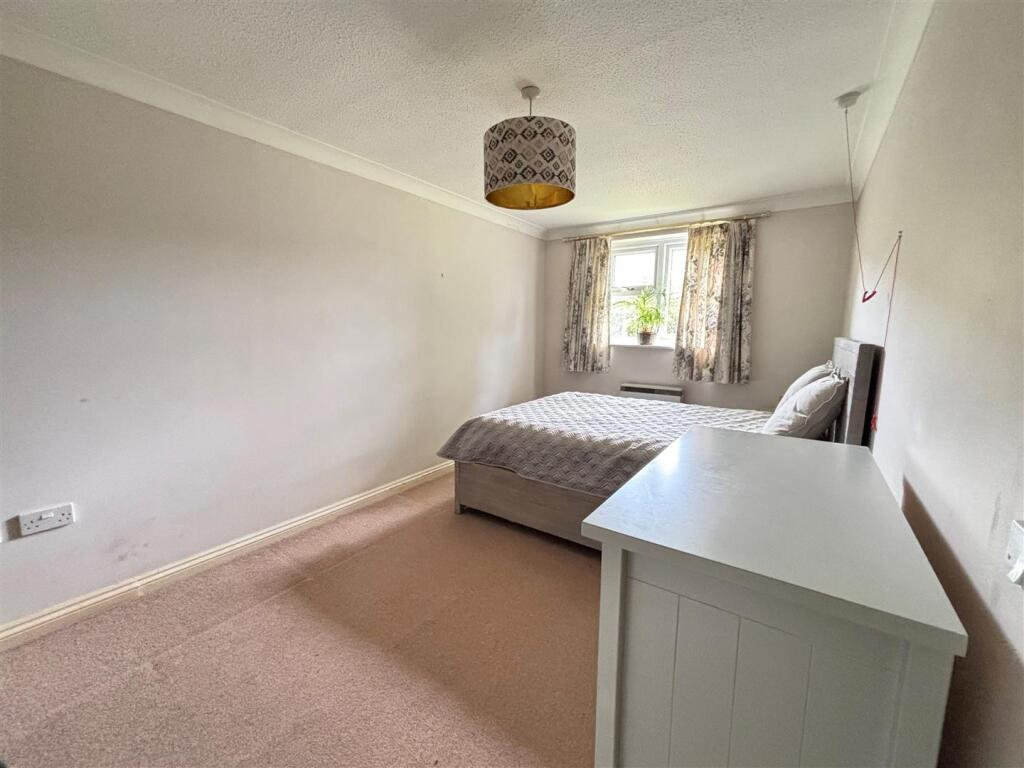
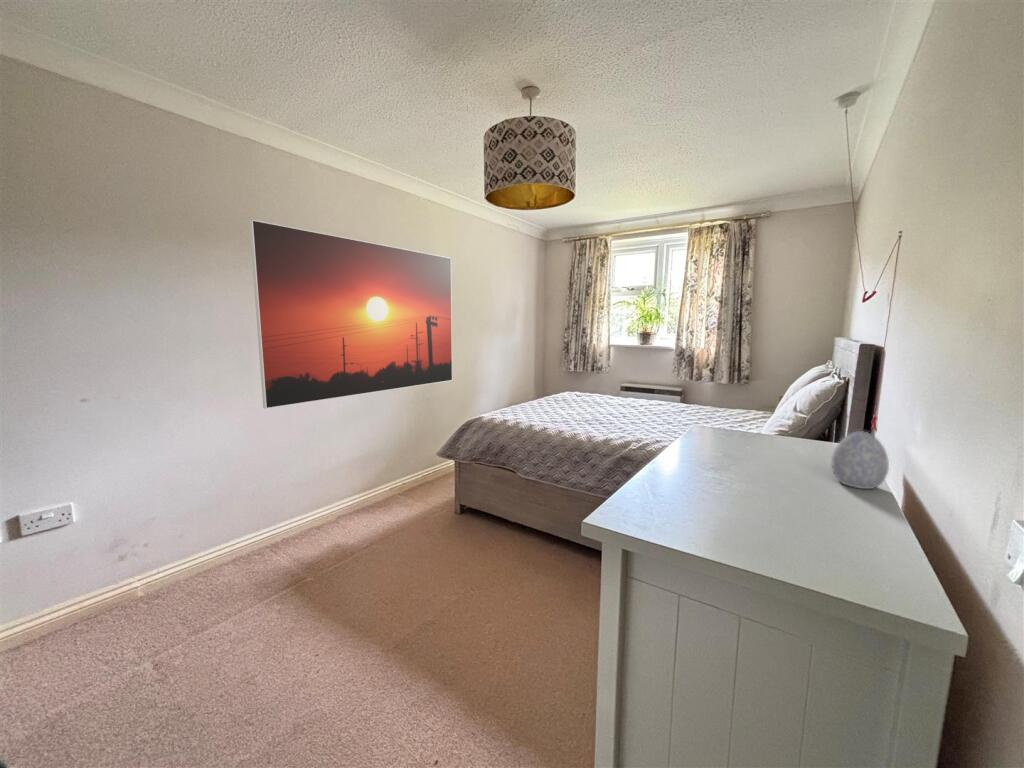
+ decorative egg (859, 458)
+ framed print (374, 319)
